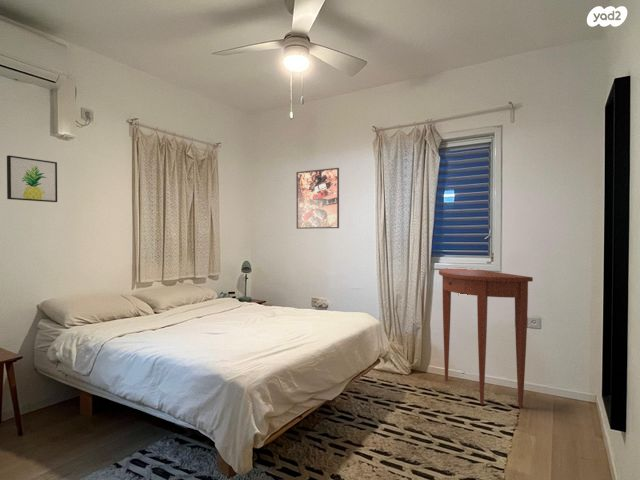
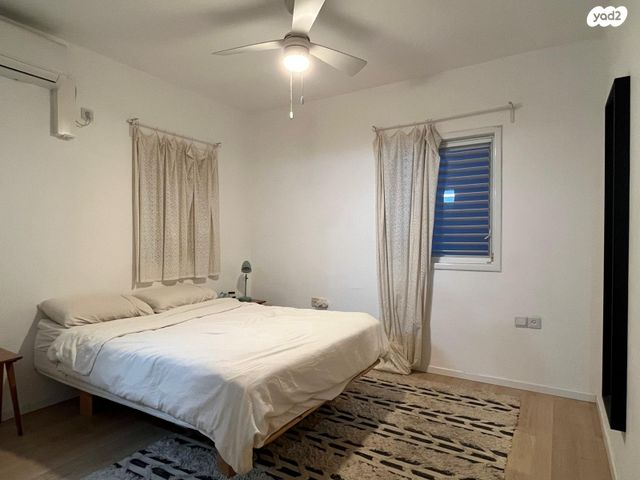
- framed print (317, 199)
- wall art (33, 179)
- console table (478, 331)
